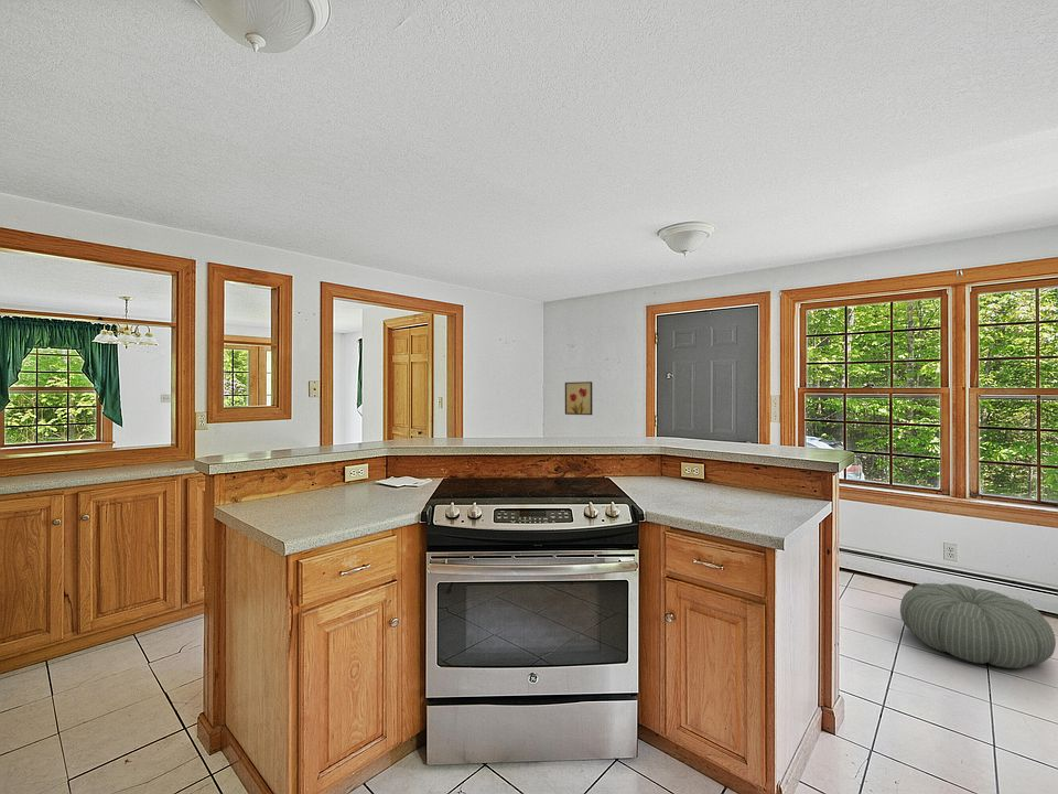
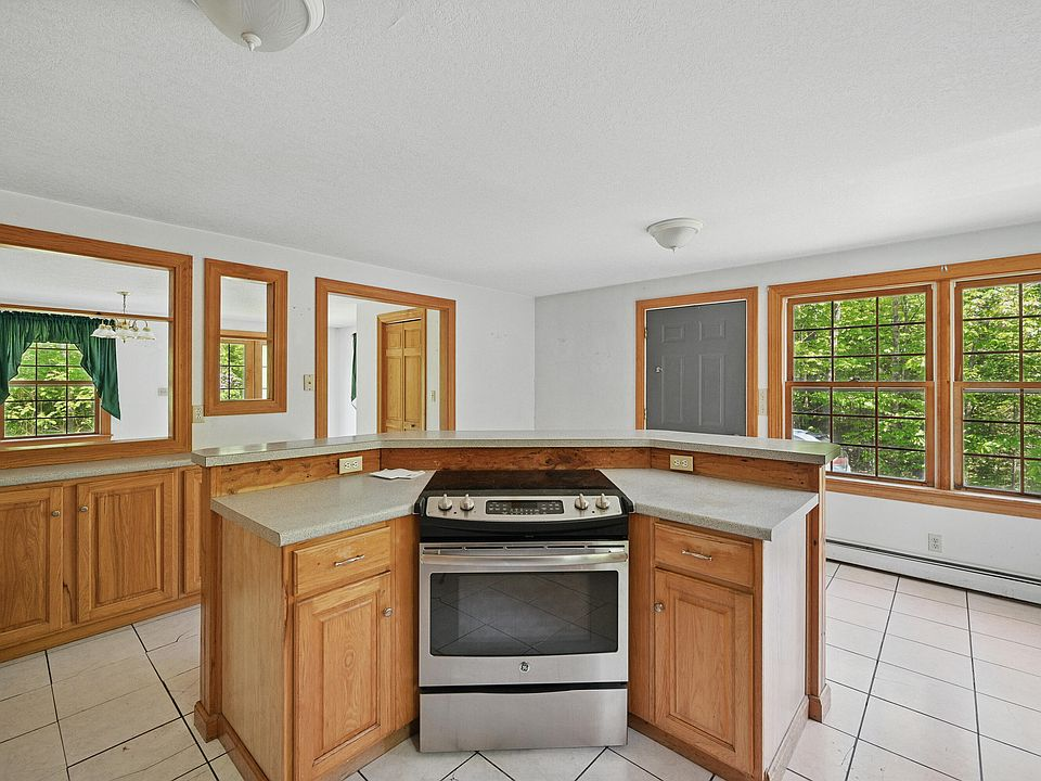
- pouf (971, 621)
- wall art (579, 398)
